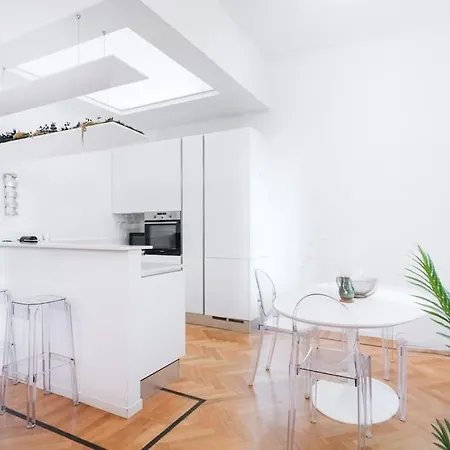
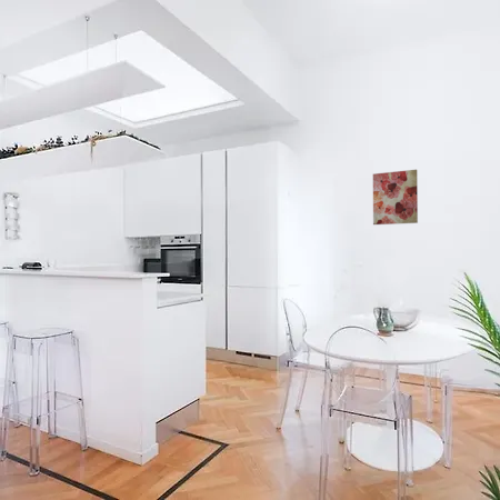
+ wall art (394, 198)
